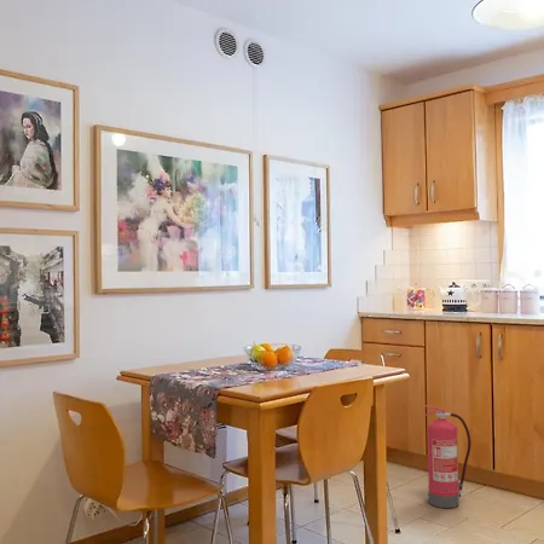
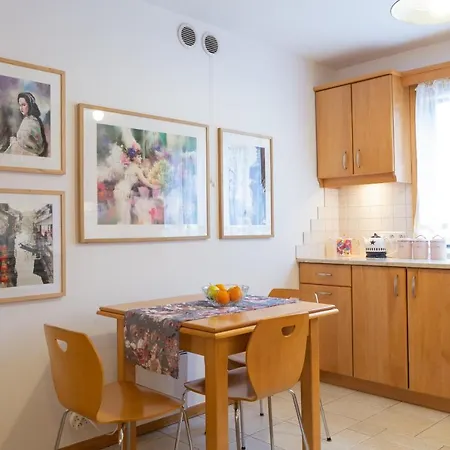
- fire extinguisher (446, 455)
